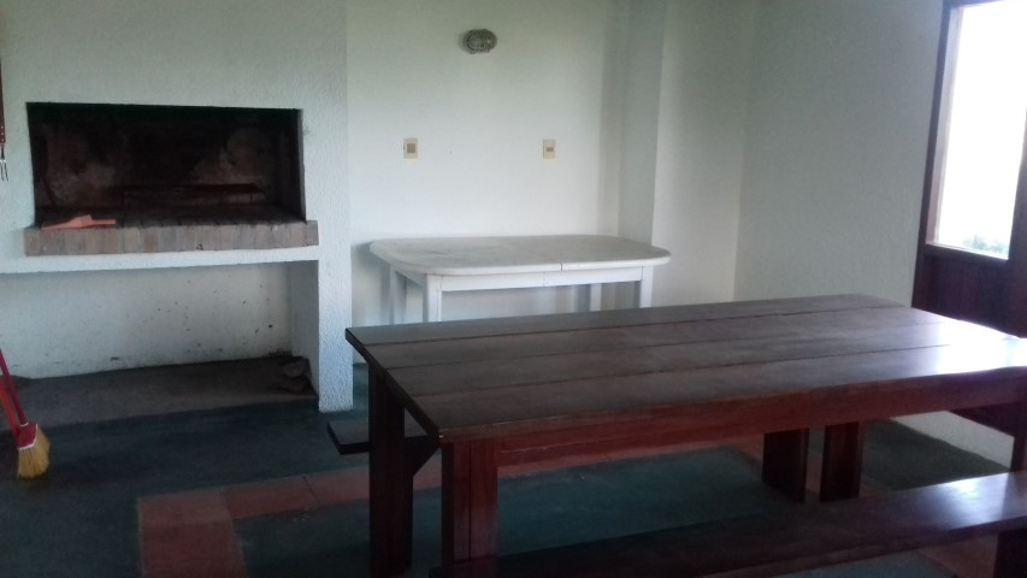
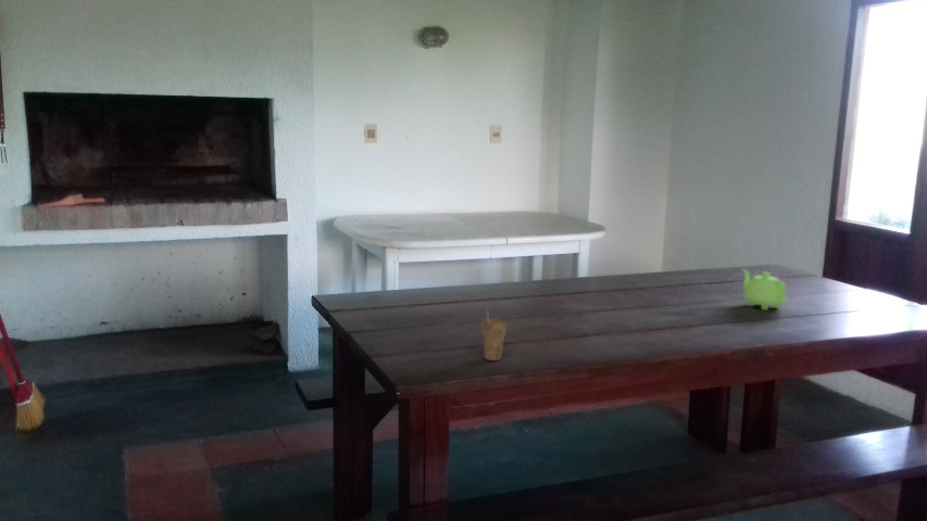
+ teapot (762, 289)
+ cup (493, 334)
